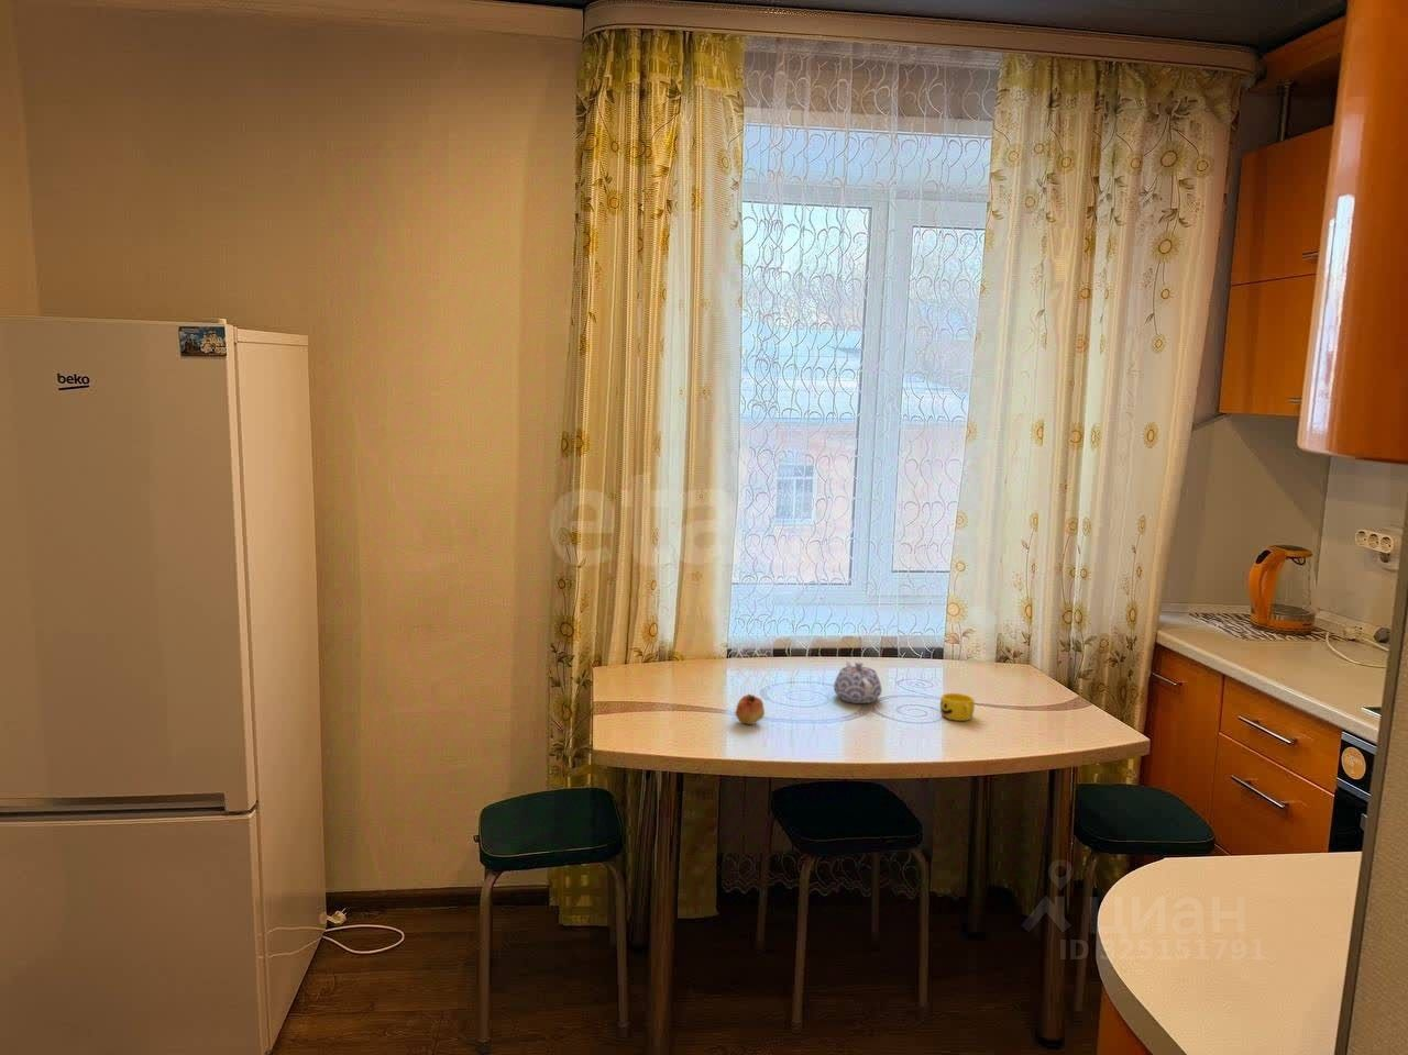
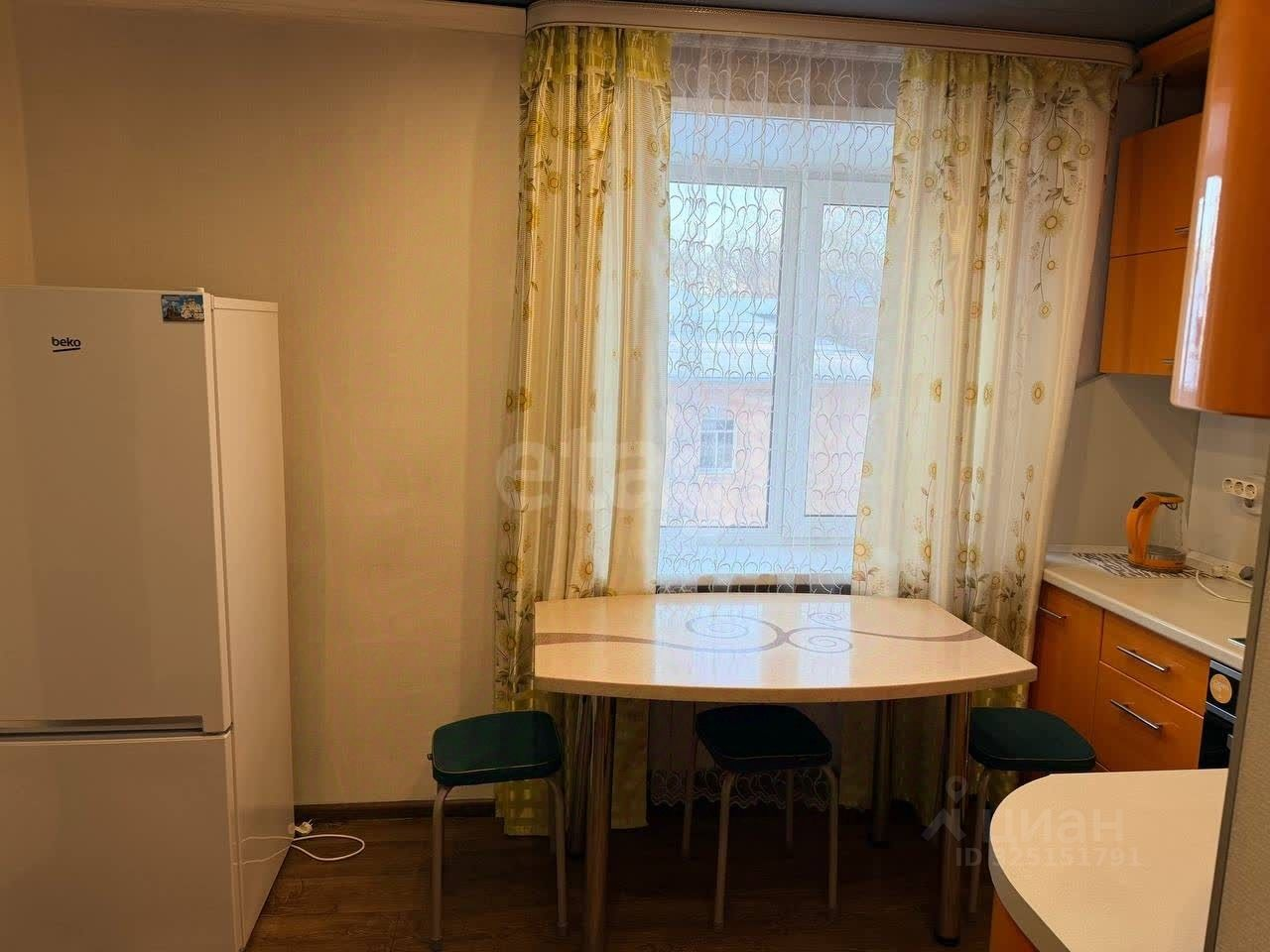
- teapot (857, 680)
- fruit (751, 708)
- cup (959, 708)
